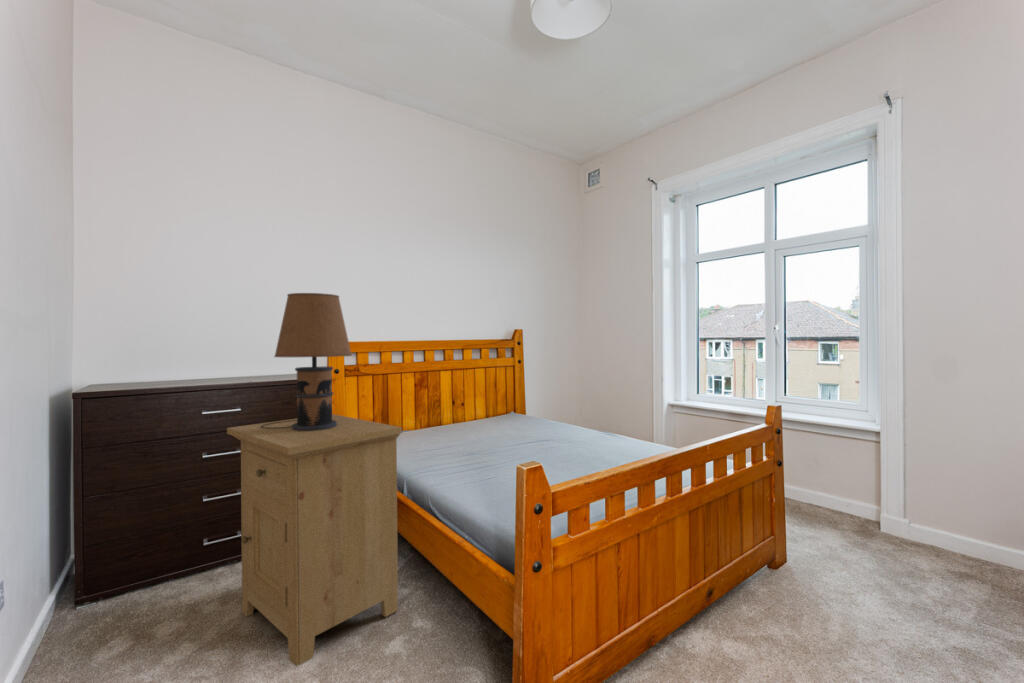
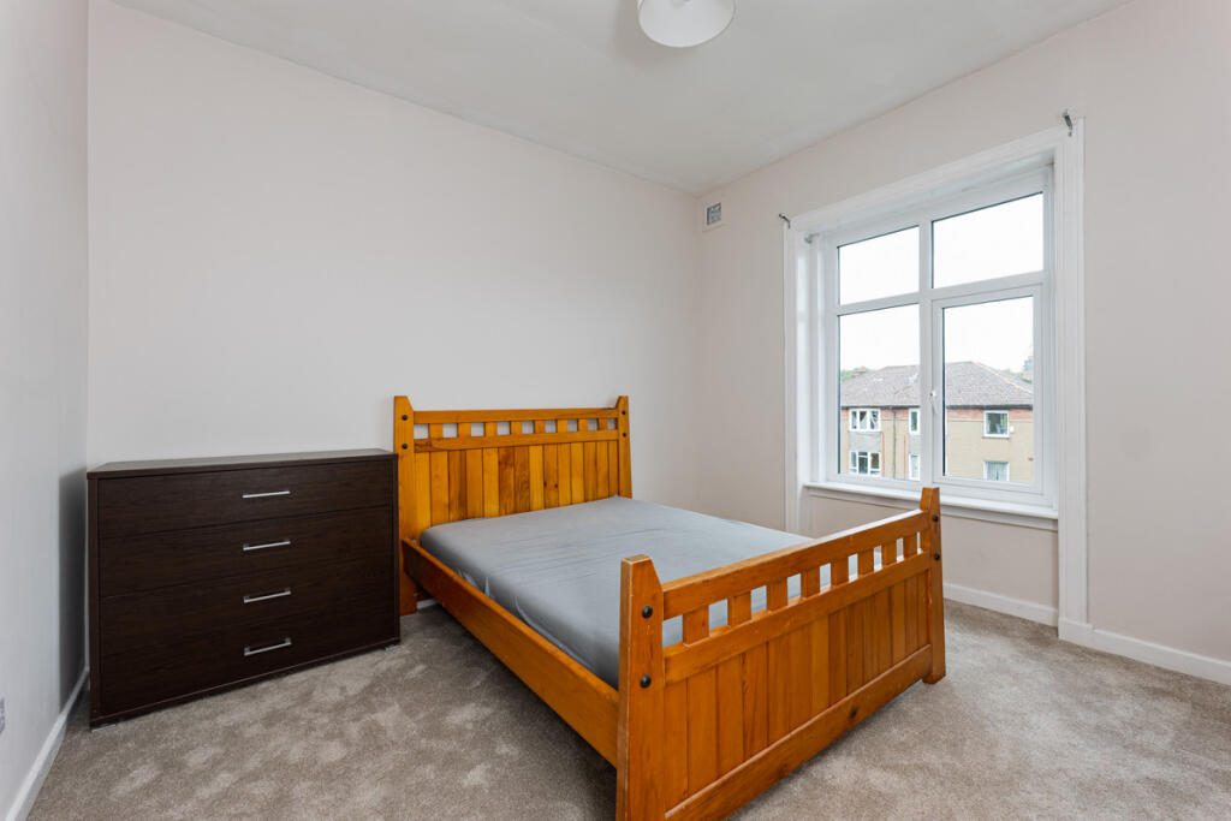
- table lamp (307, 356)
- nightstand (314, 520)
